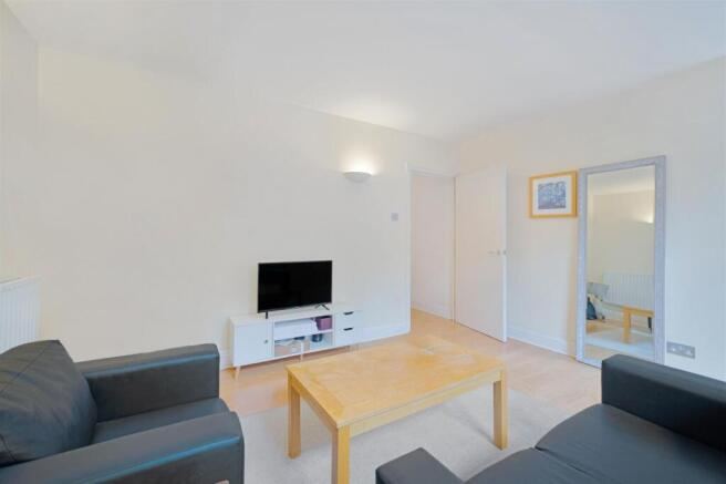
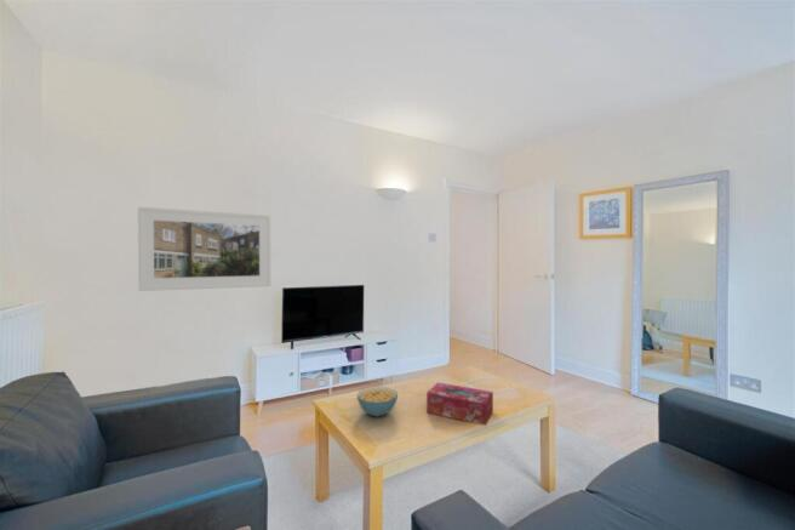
+ cereal bowl (377, 403)
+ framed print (210, 250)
+ tissue box (459, 401)
